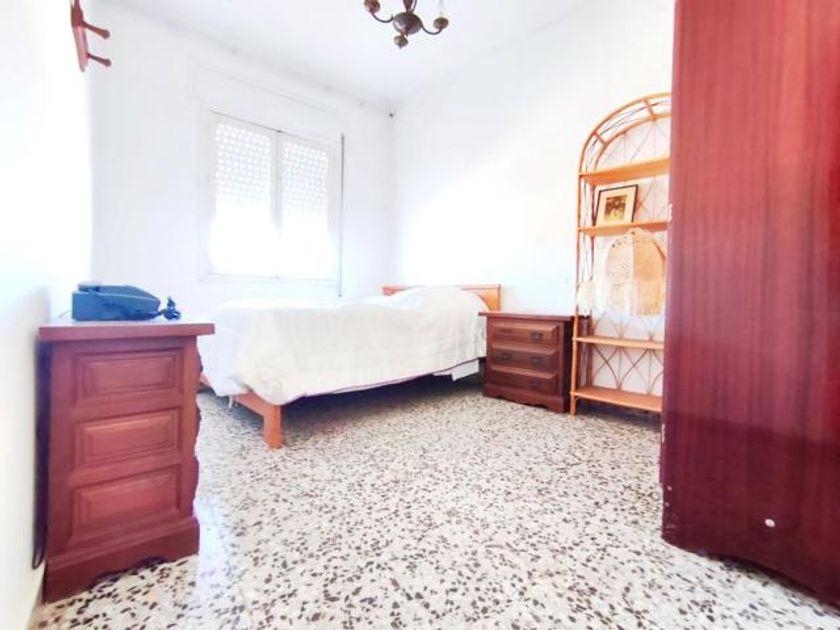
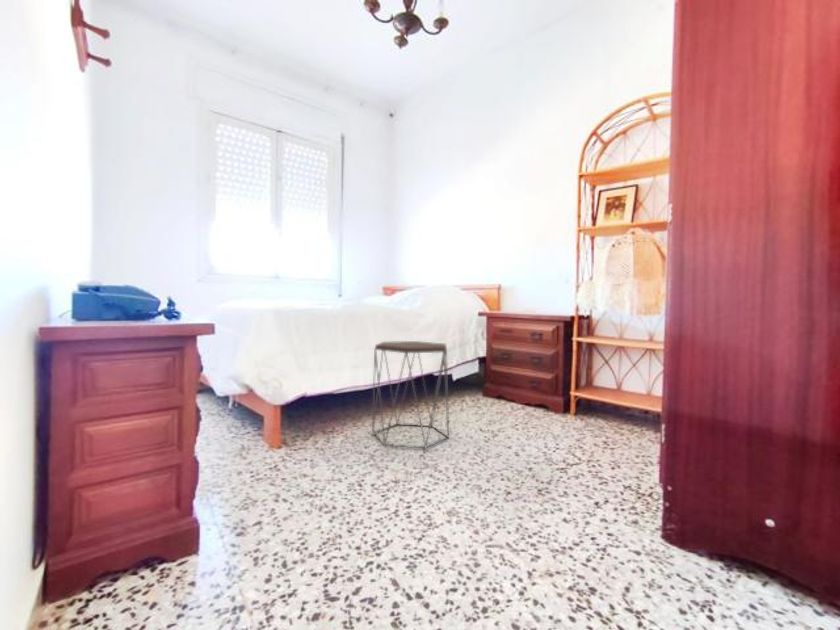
+ side table (413, 390)
